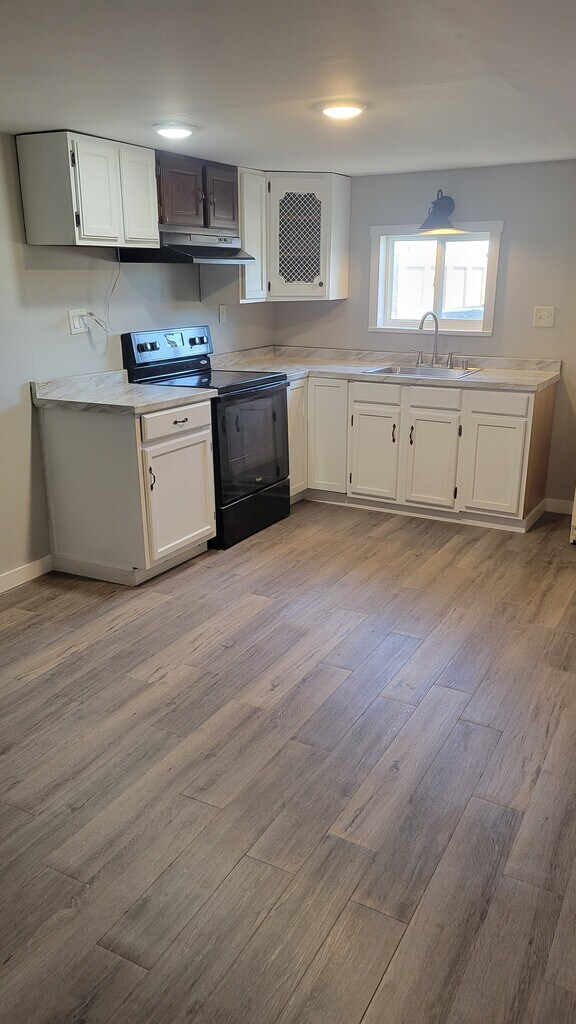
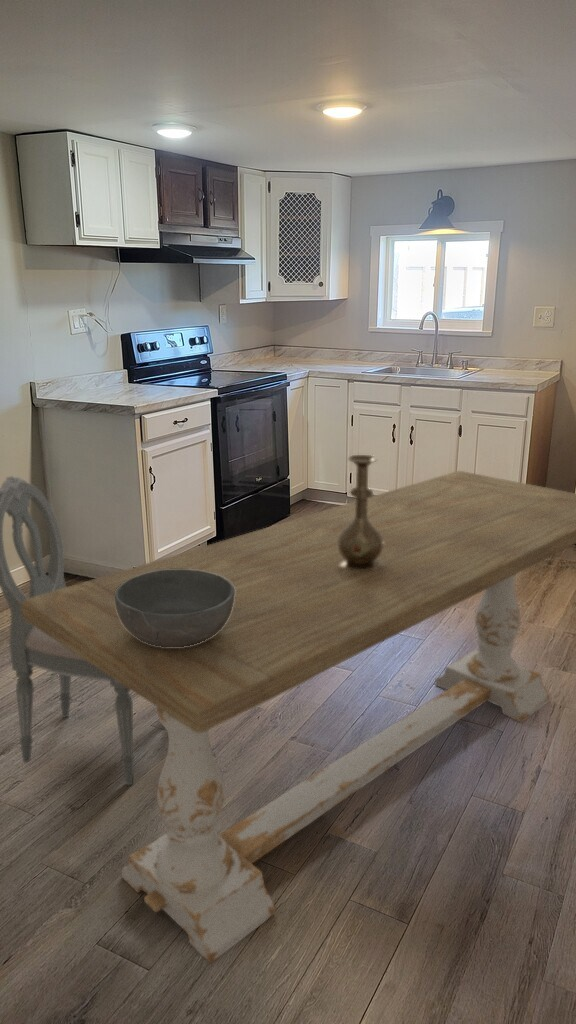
+ dining chair (66, 647)
+ dining table (366, 649)
+ bowl (176, 610)
+ vase (361, 510)
